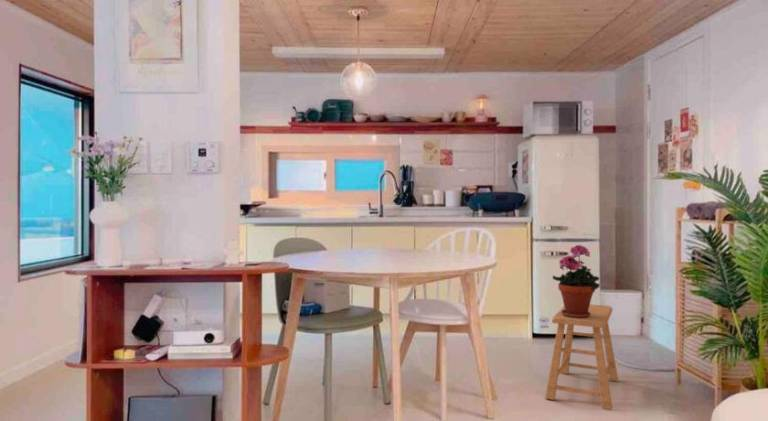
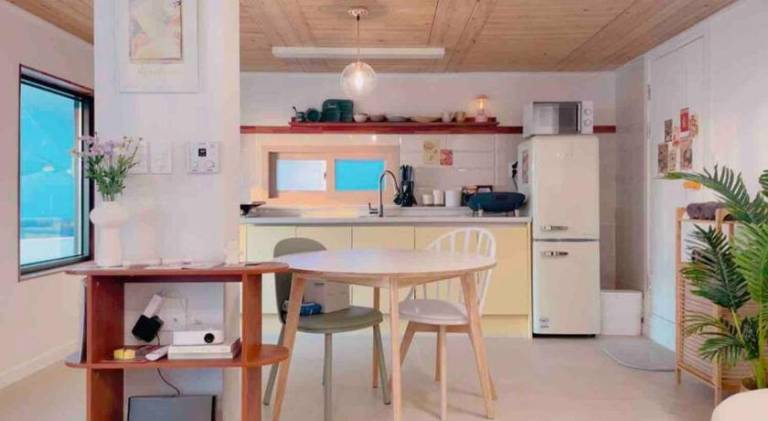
- potted plant (576, 279)
- stool (583, 350)
